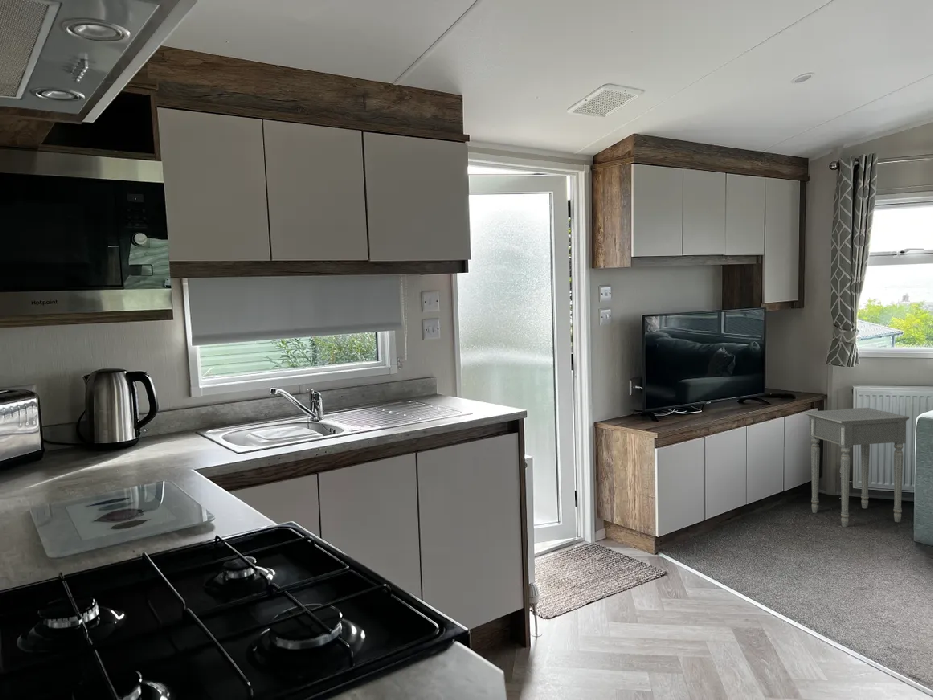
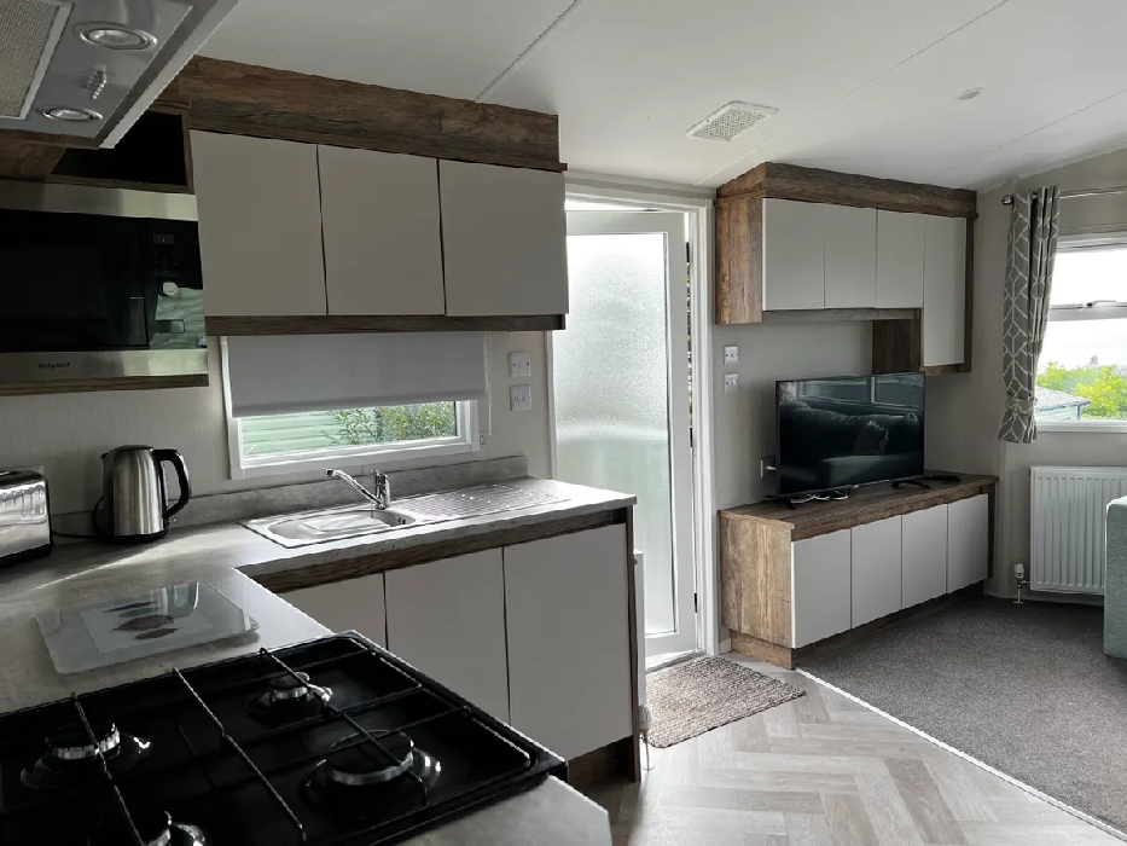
- side table (849, 465)
